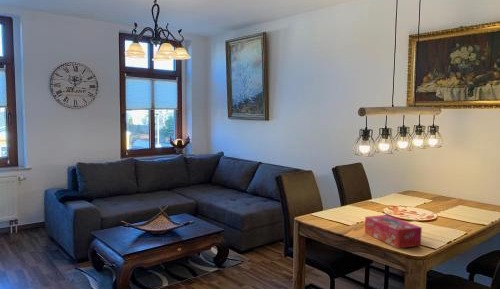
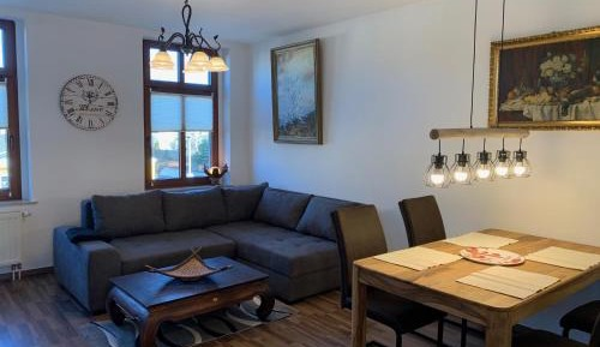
- tissue box (391, 230)
